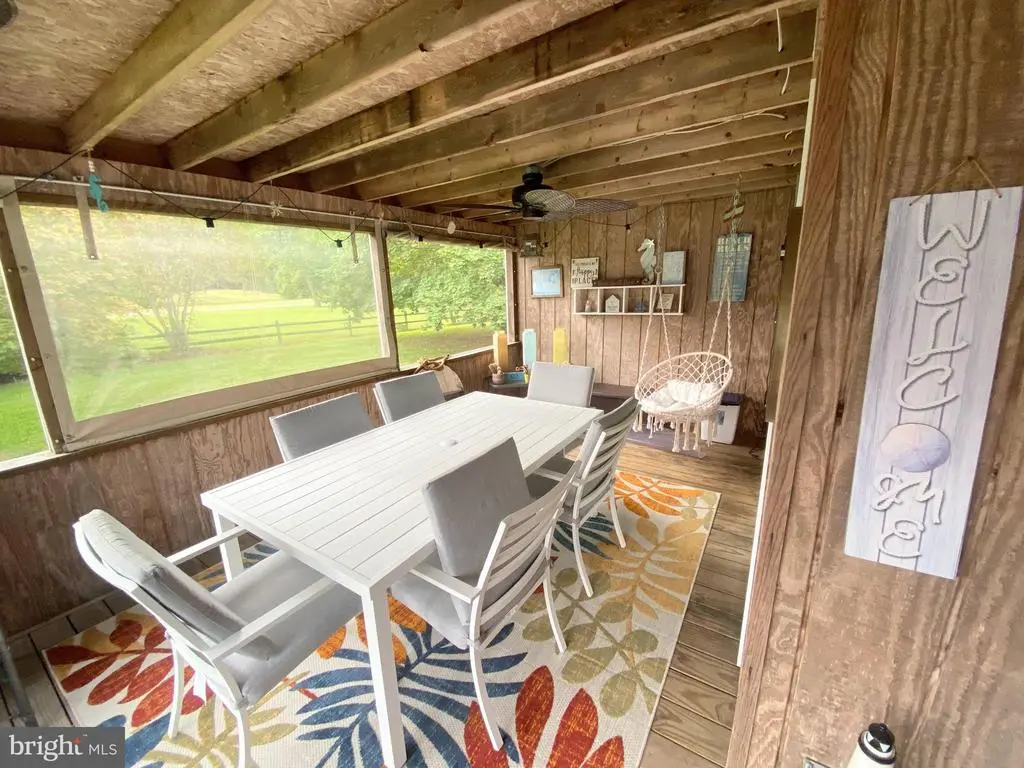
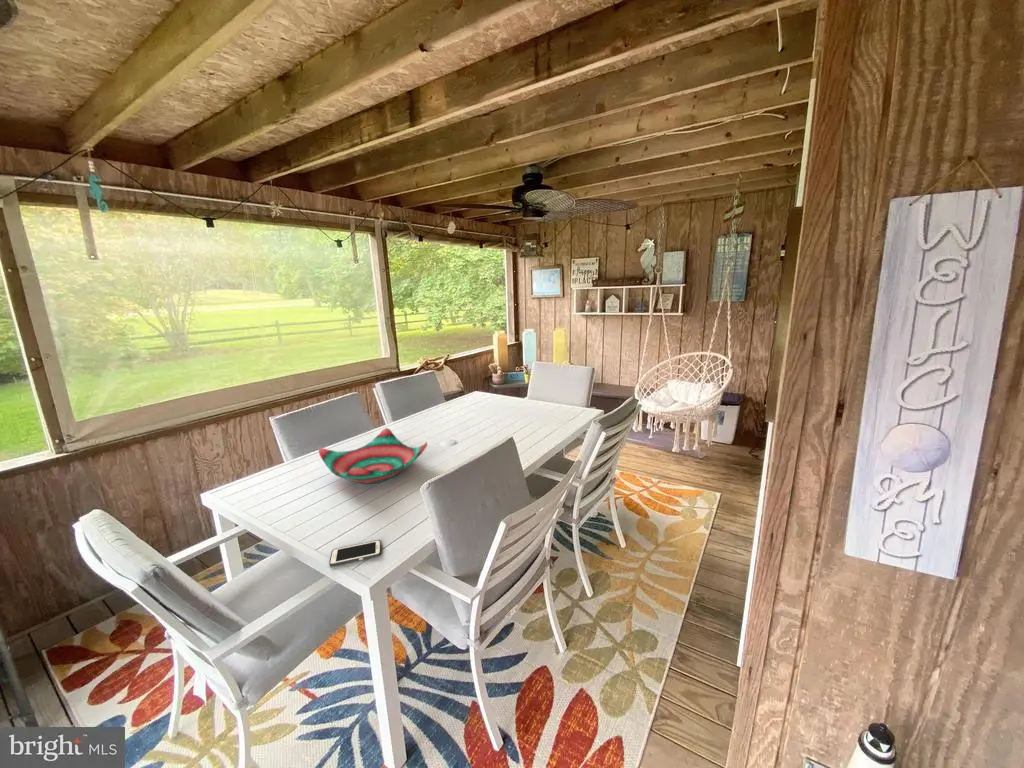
+ decorative bowl (374, 459)
+ cell phone (356, 552)
